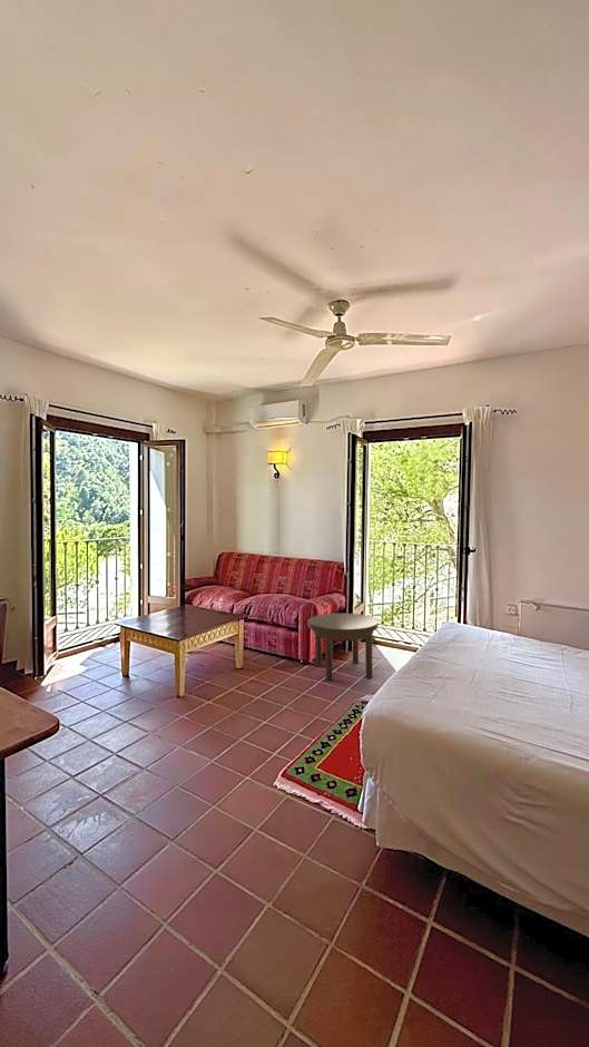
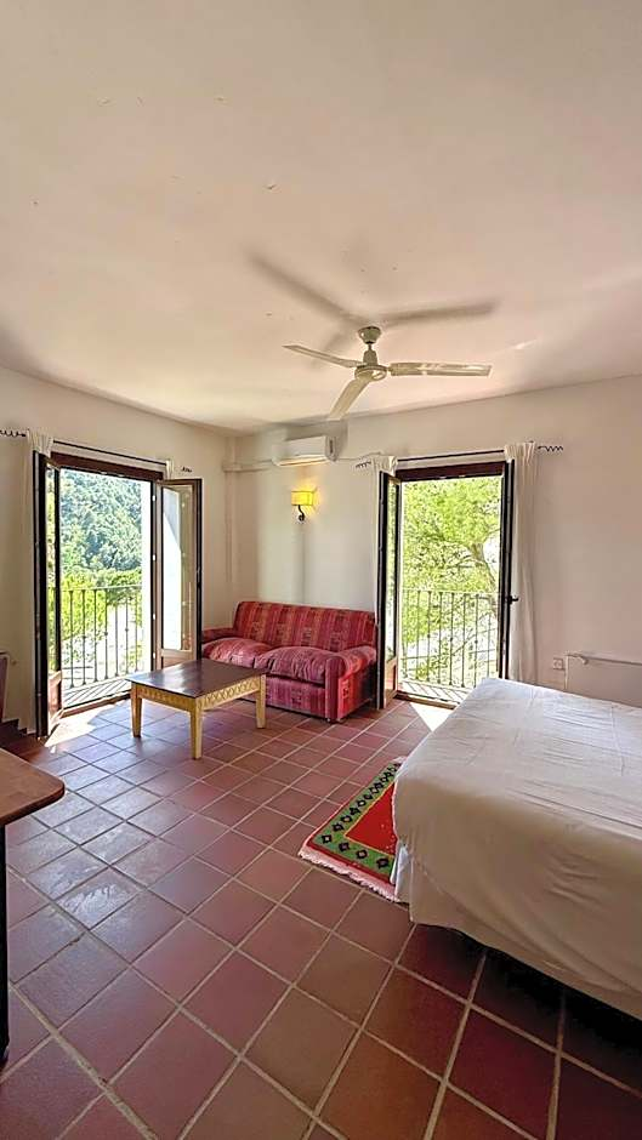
- side table (342, 639)
